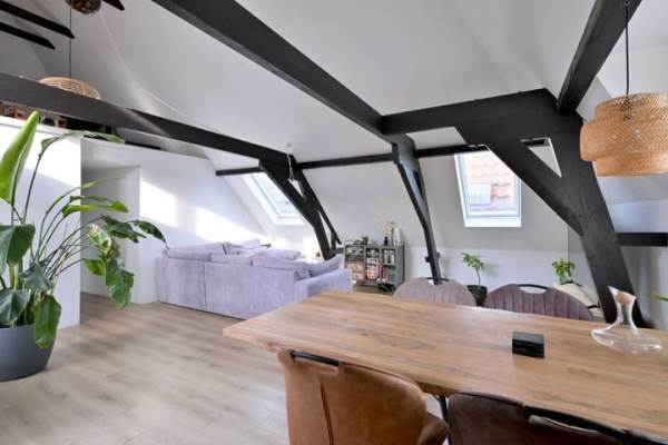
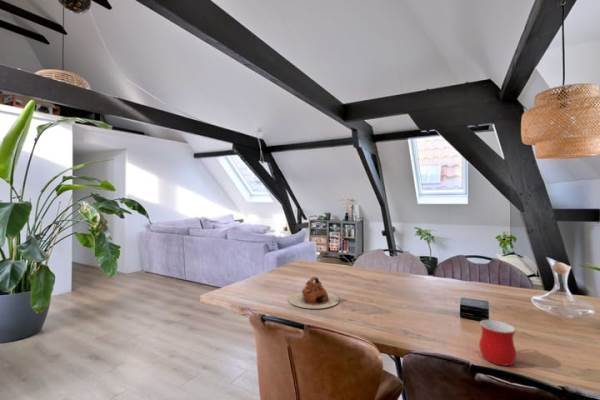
+ teapot (313, 287)
+ mug (497, 340)
